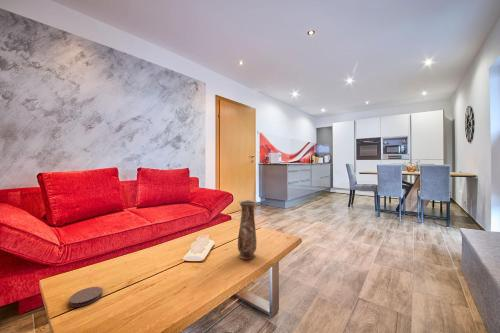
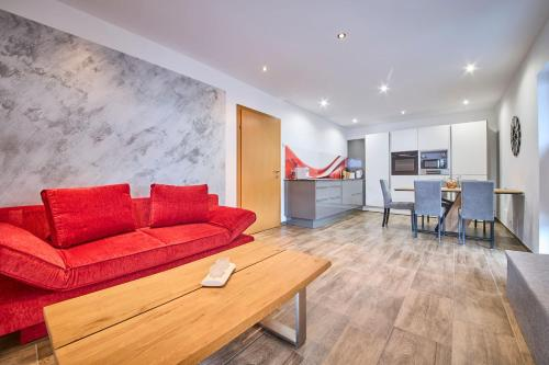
- vase (247, 228)
- coaster (86, 296)
